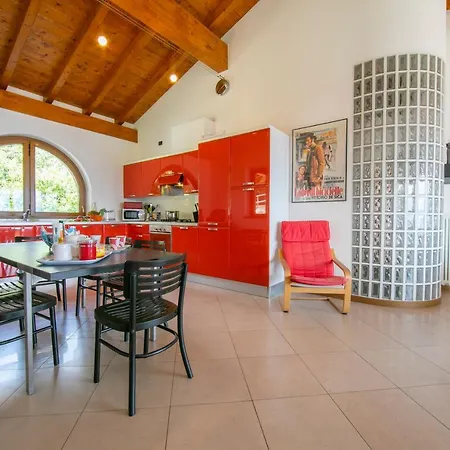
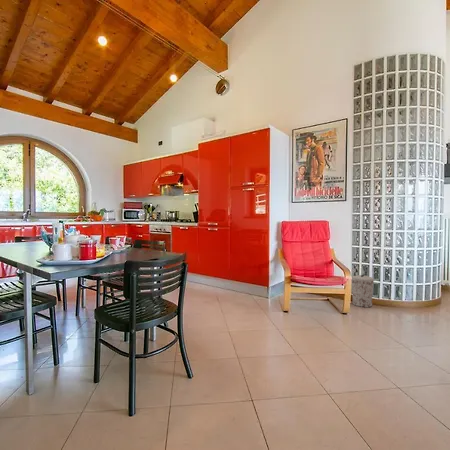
+ trash can (362, 289)
